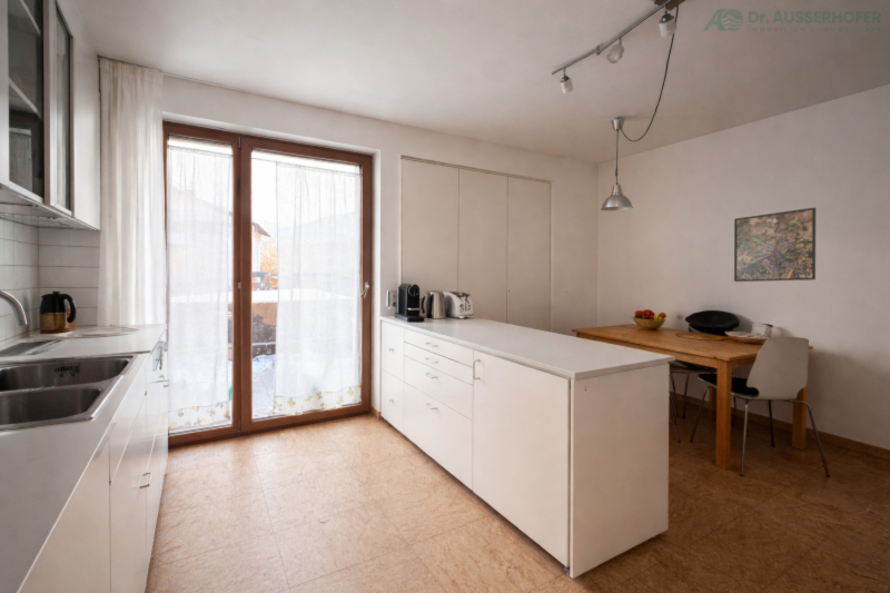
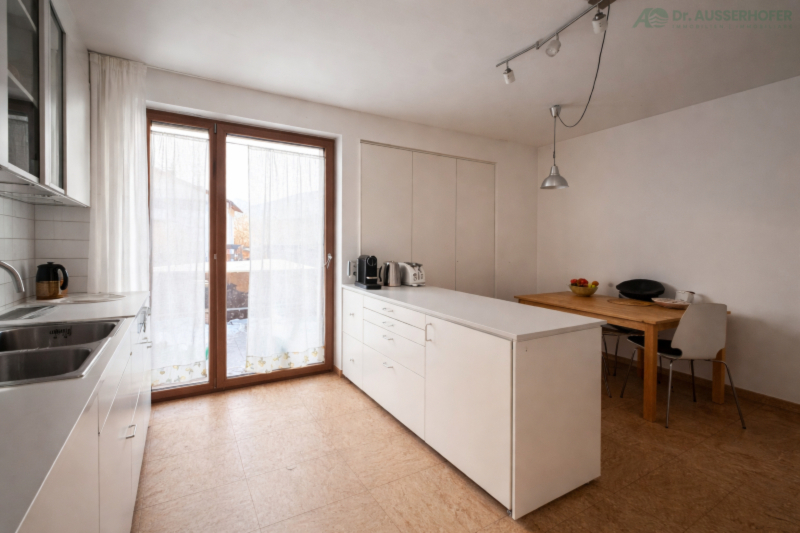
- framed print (772, 247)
